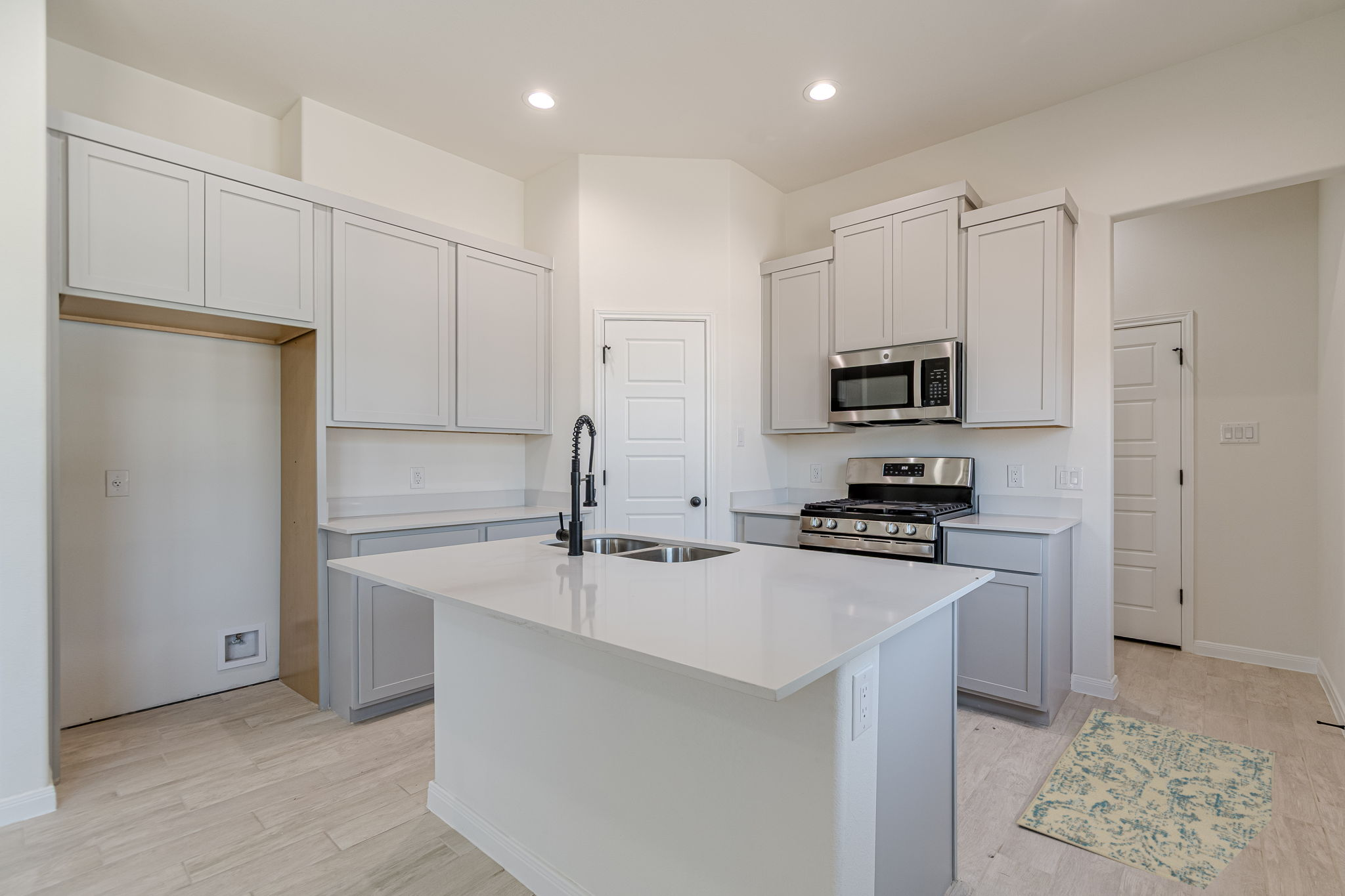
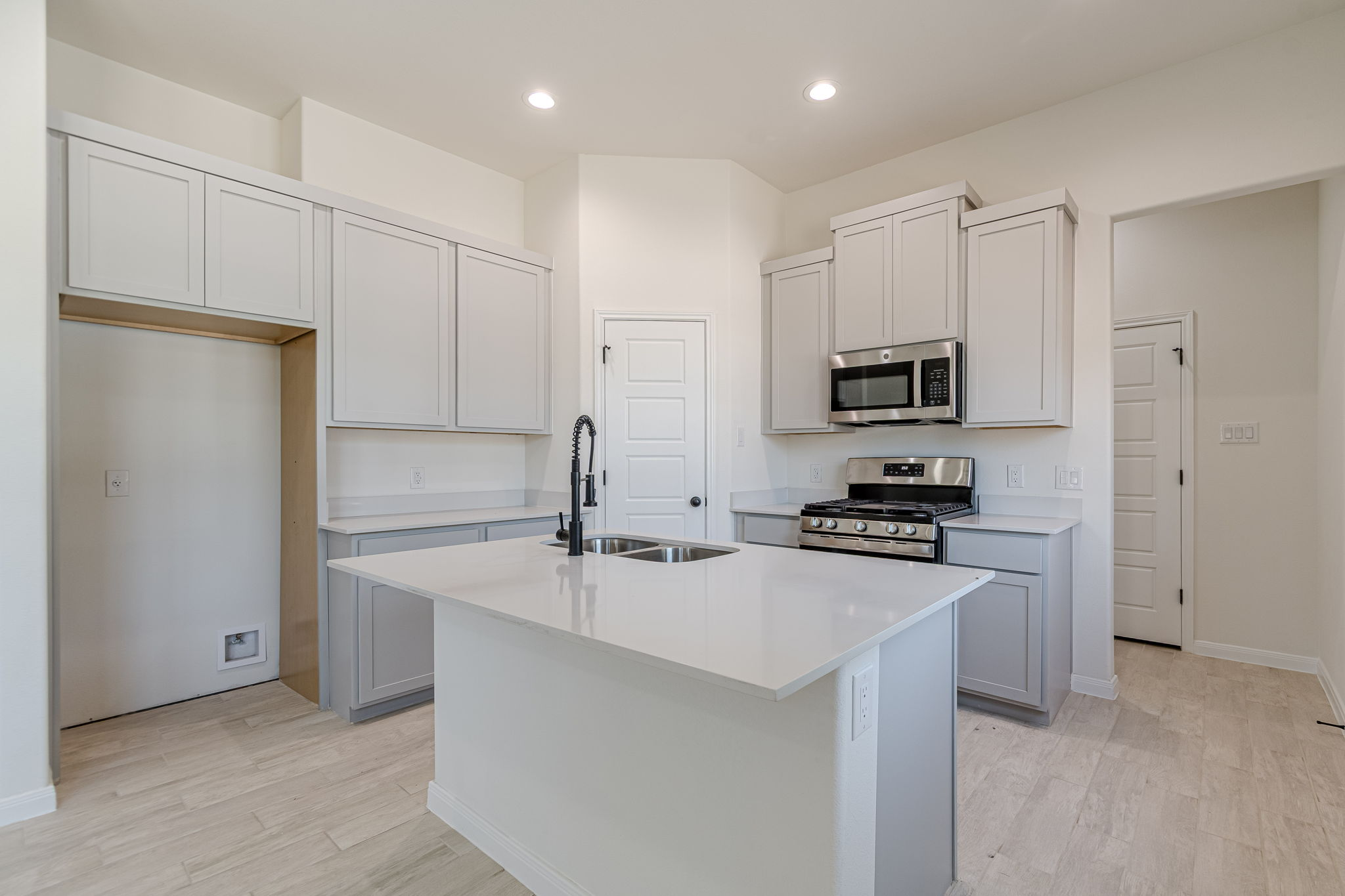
- rug (1159, 784)
